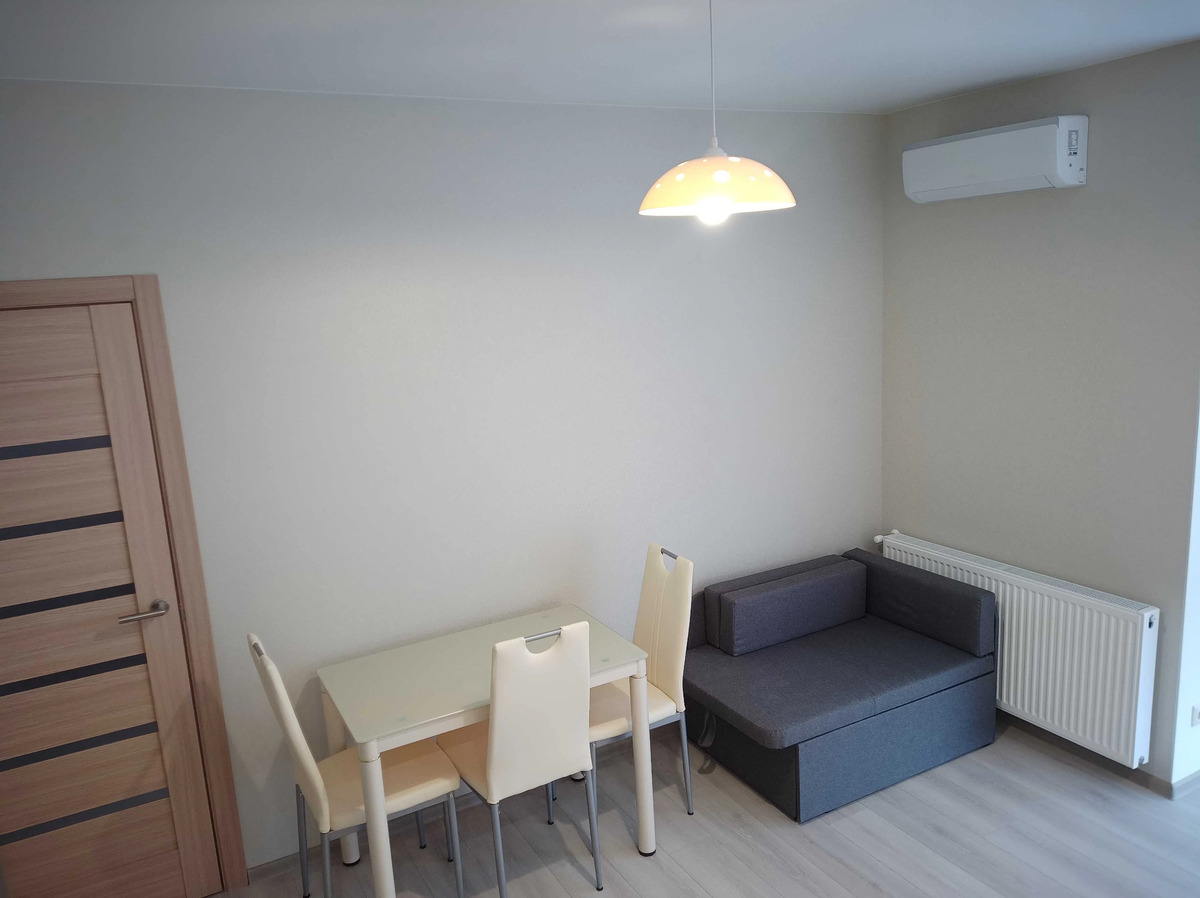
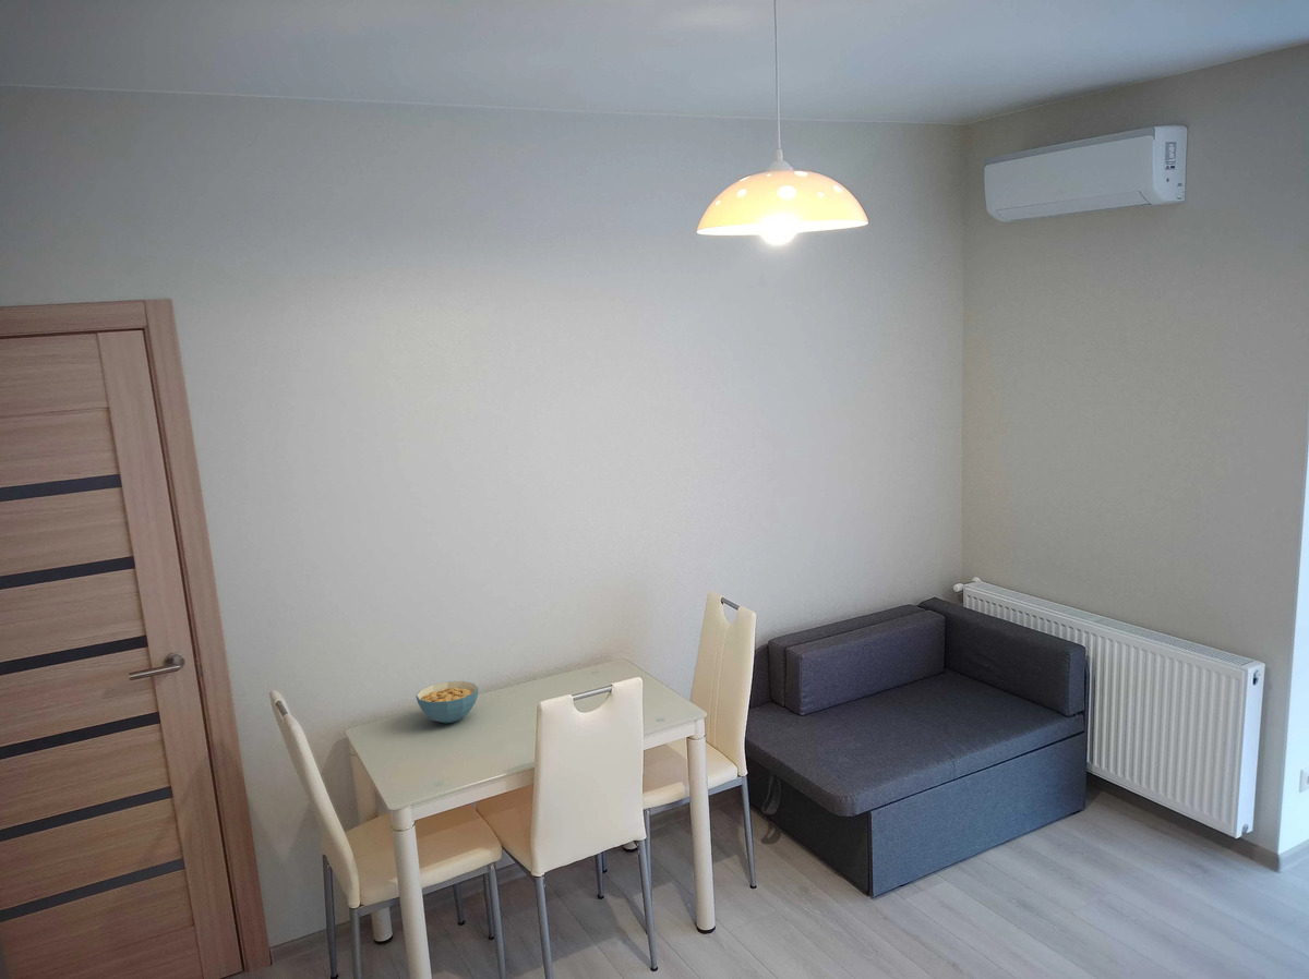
+ cereal bowl (448, 705)
